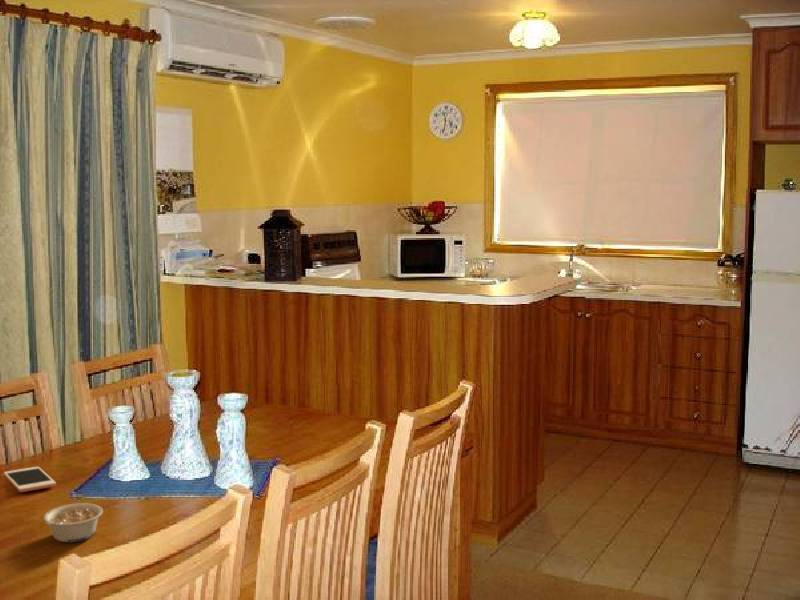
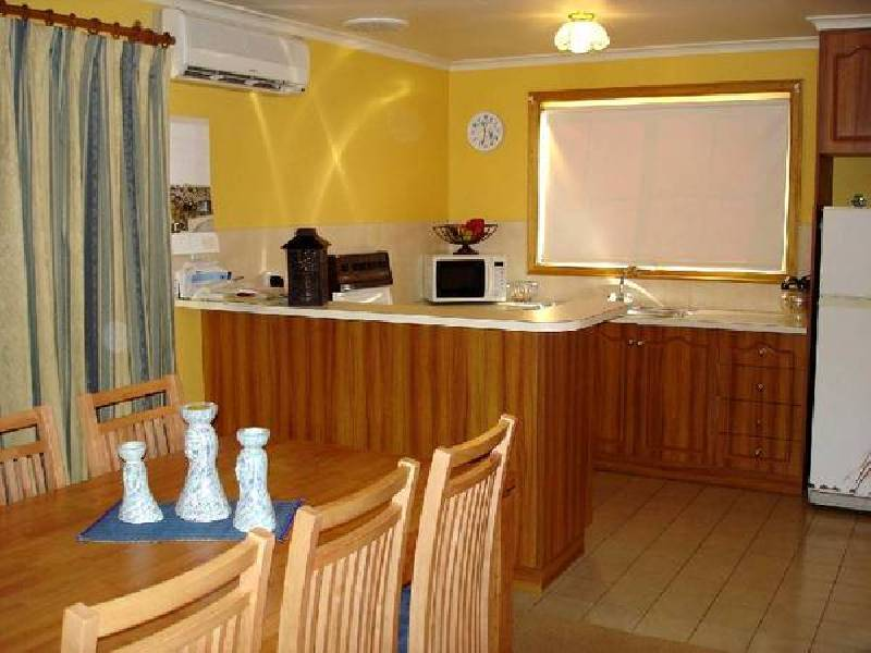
- legume (73, 522)
- cell phone (29, 478)
